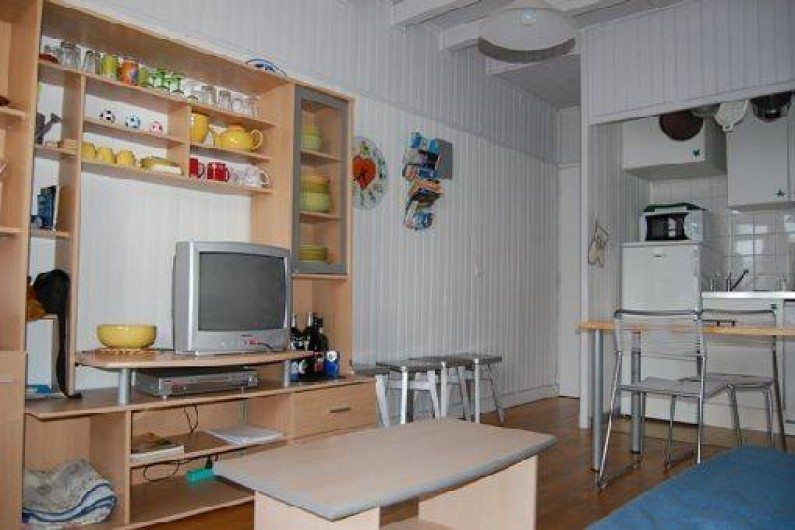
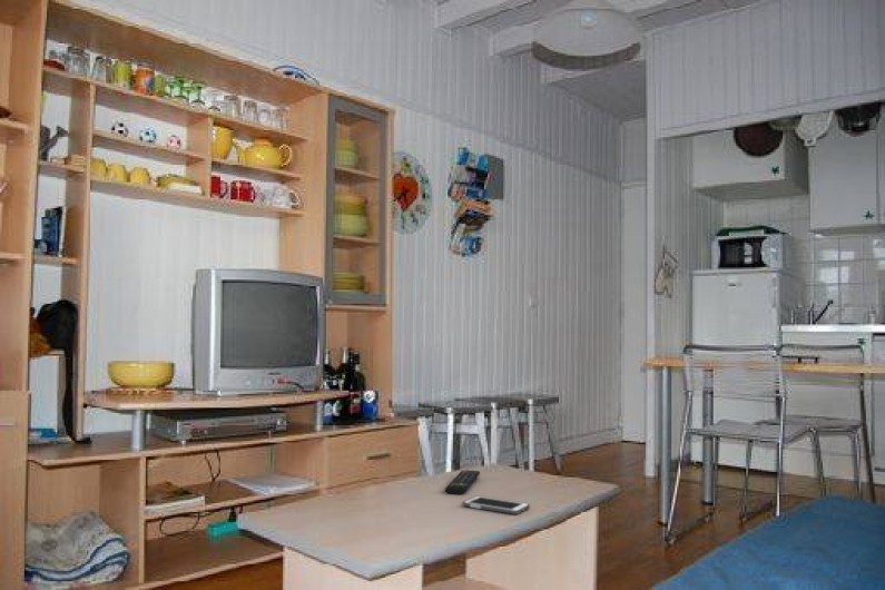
+ remote control (463, 481)
+ cell phone (495, 504)
